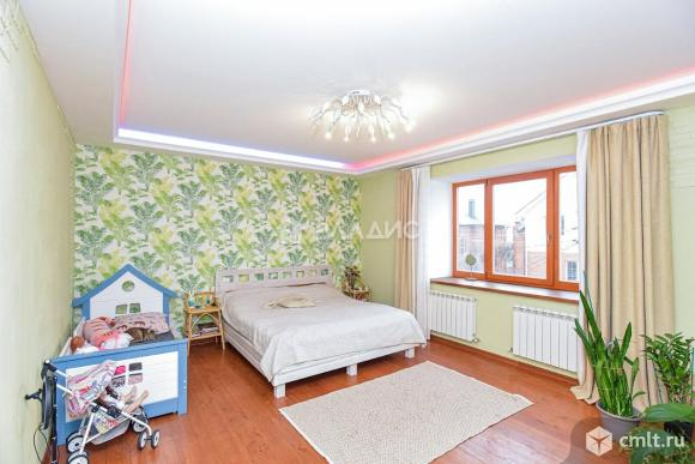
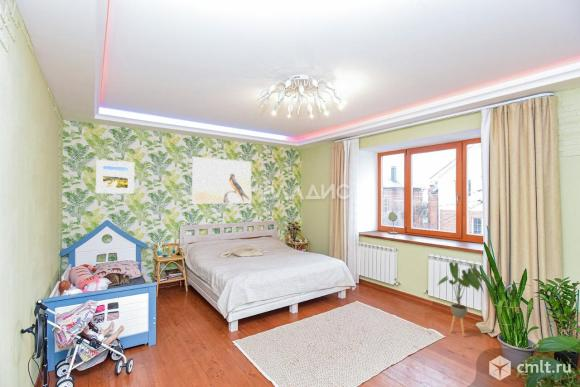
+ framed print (223, 181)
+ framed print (115, 177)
+ house plant (461, 297)
